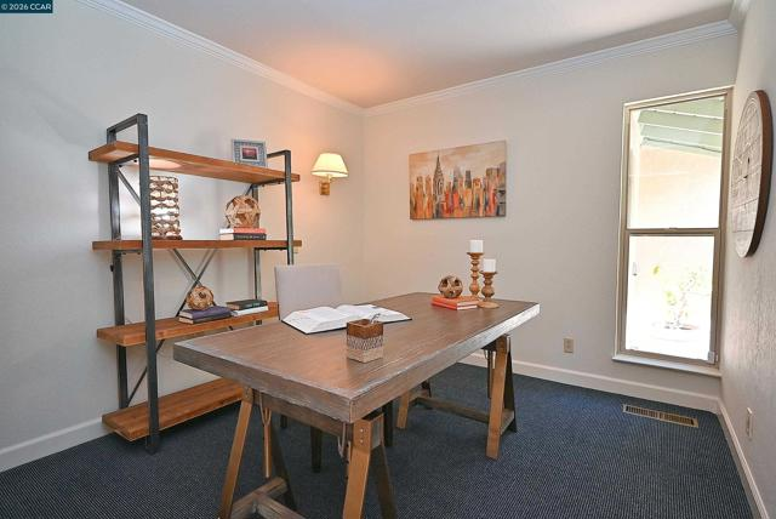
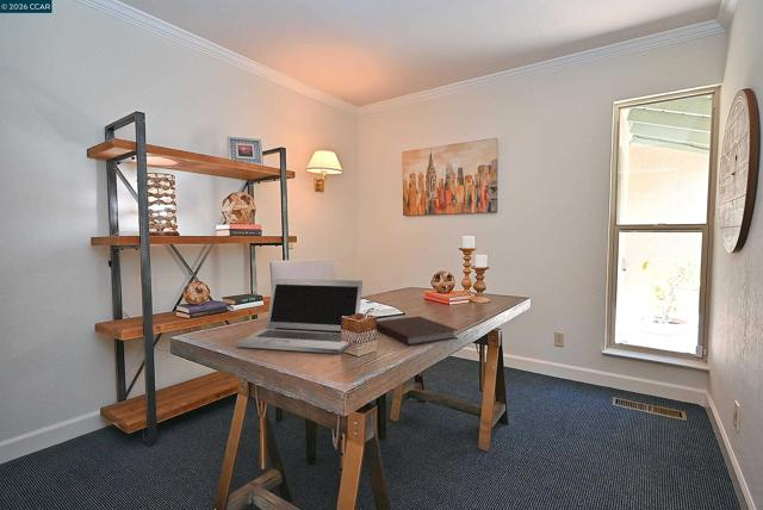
+ laptop (303, 311)
+ notebook (414, 329)
